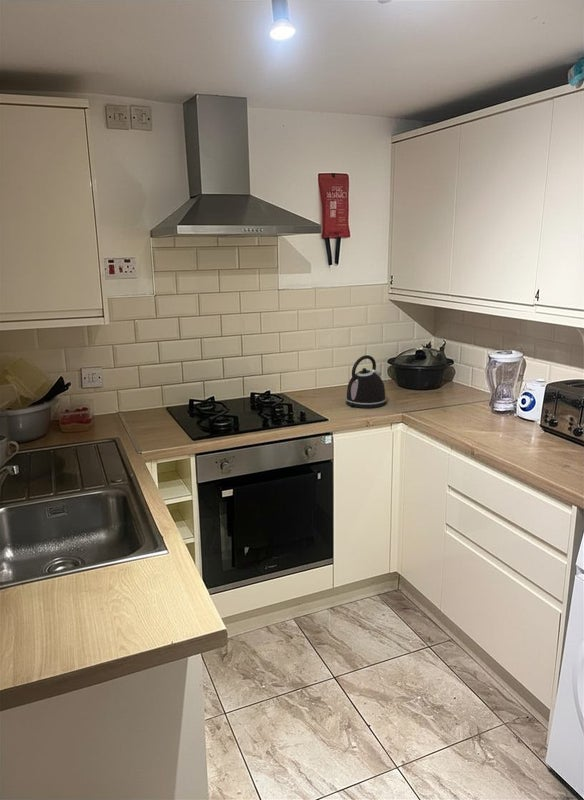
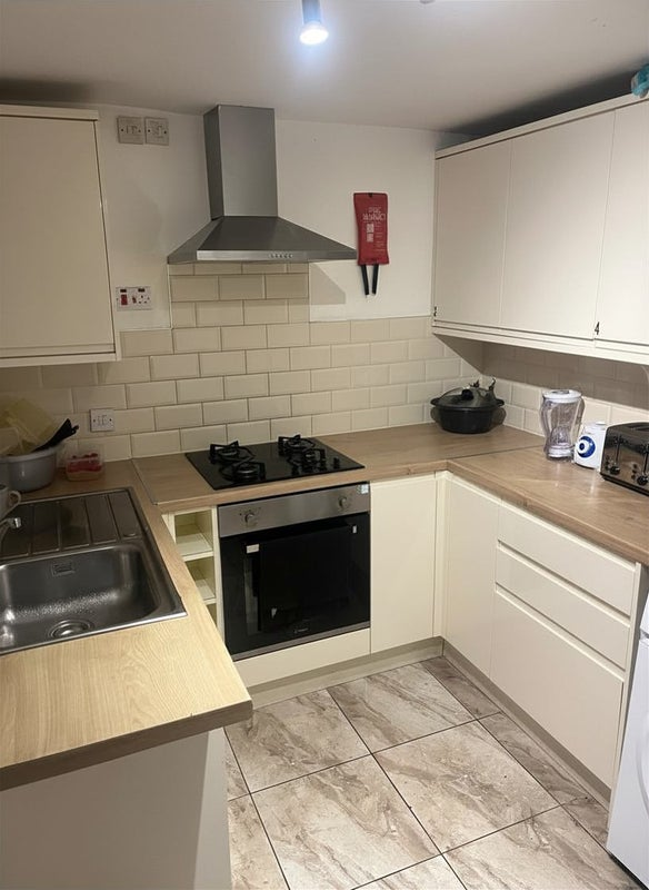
- kettle (365, 379)
